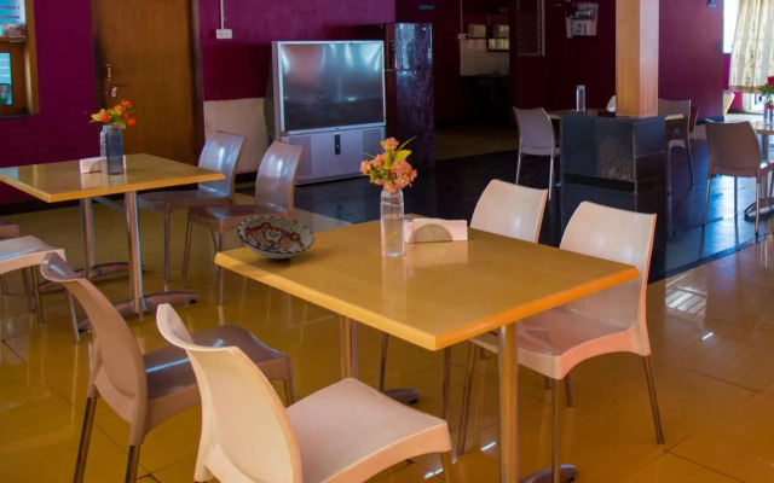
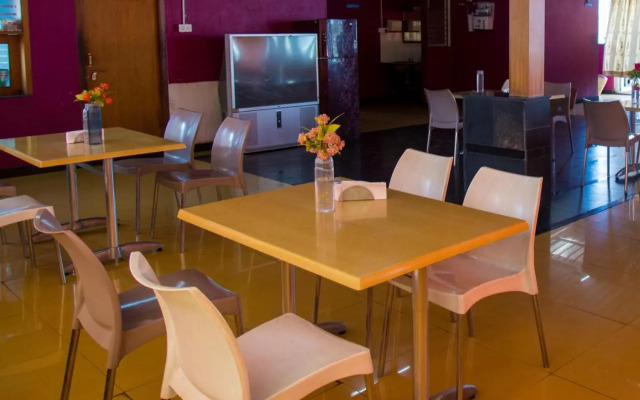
- bowl (276, 237)
